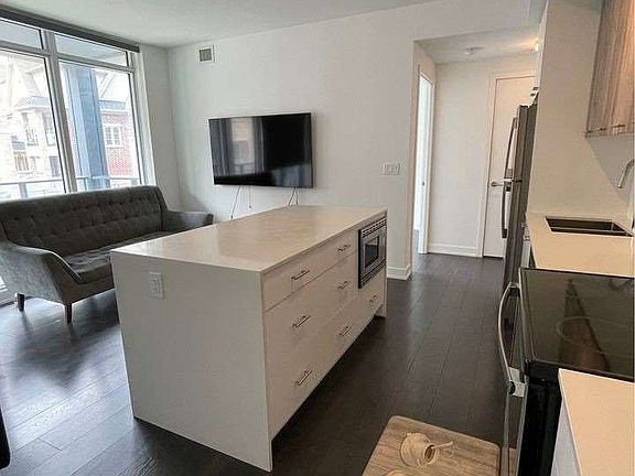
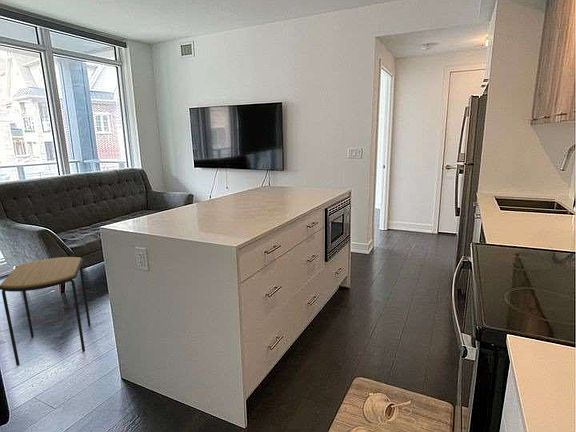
+ side table (47, 287)
